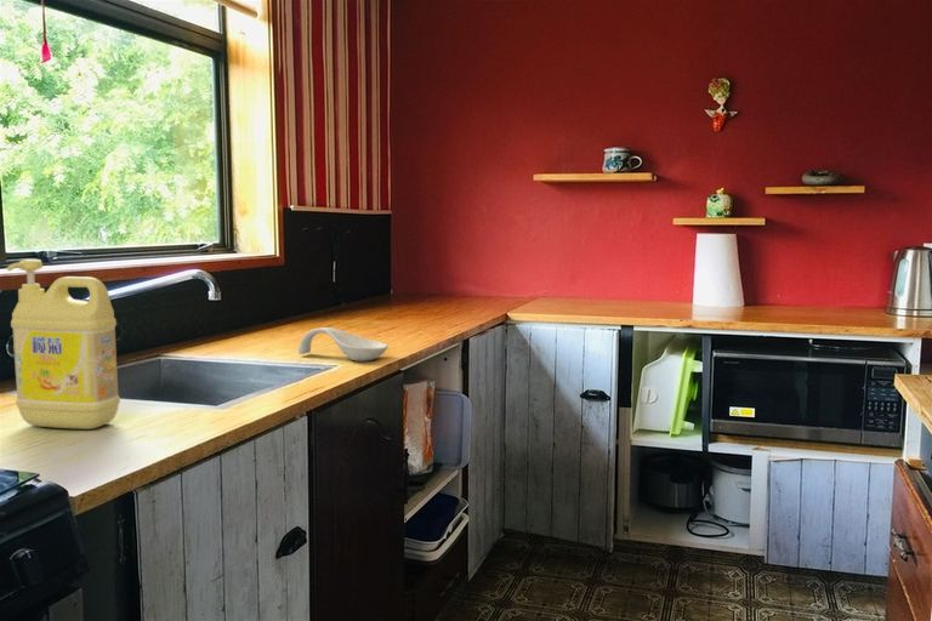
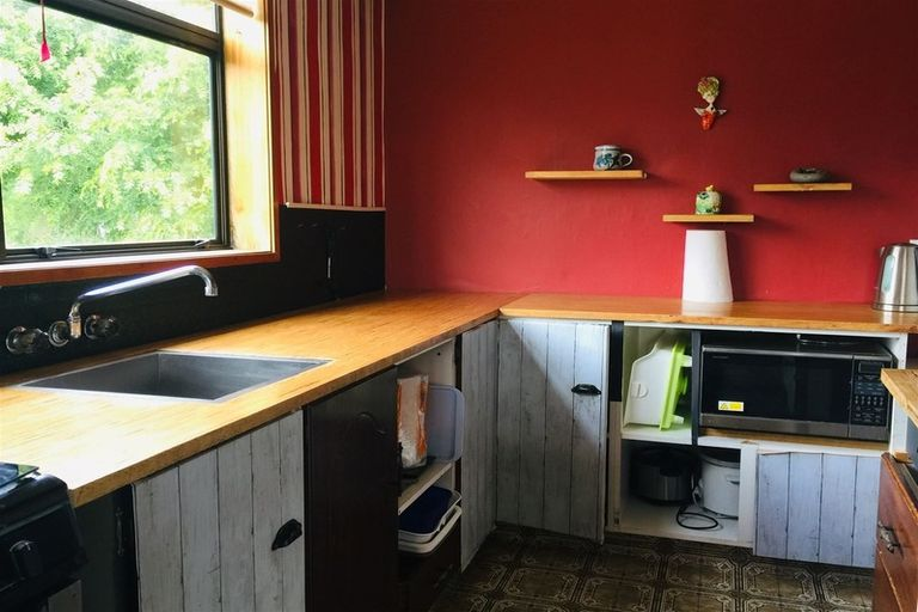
- spoon rest (342, 343)
- detergent (62, 343)
